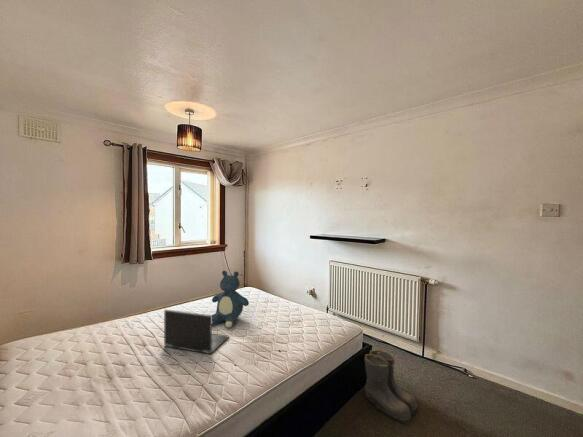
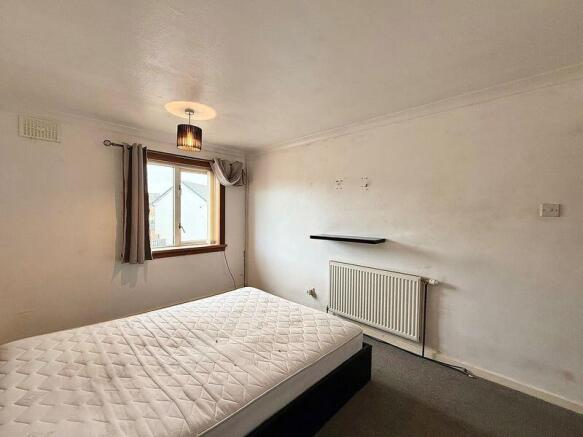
- teddy bear (226, 297)
- laptop (197, 324)
- boots (389, 382)
